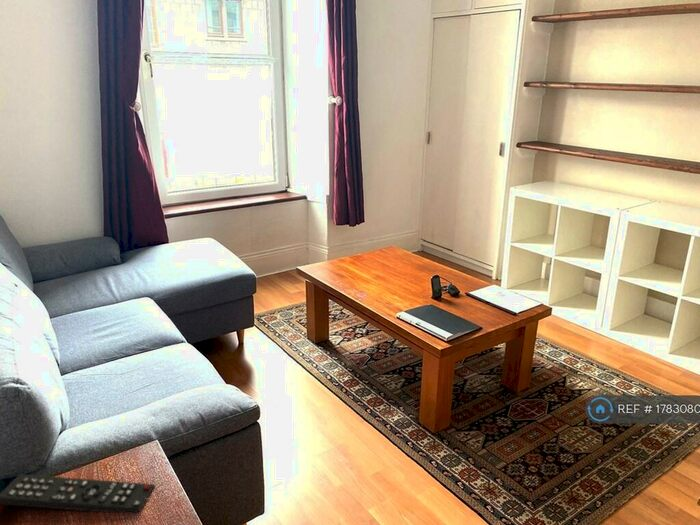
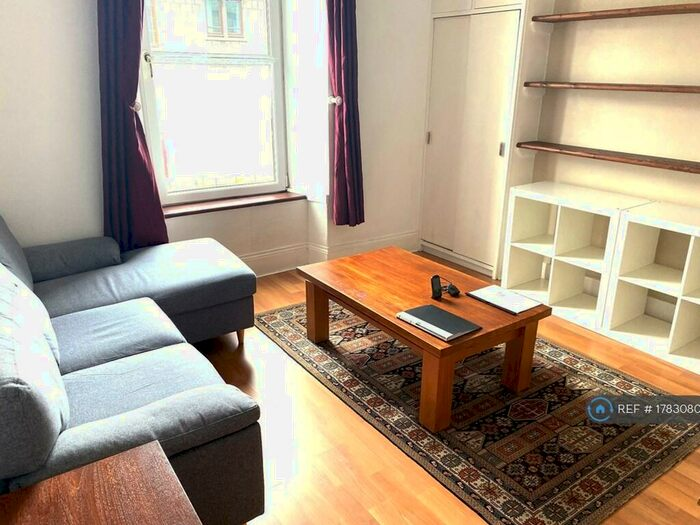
- remote control (77, 493)
